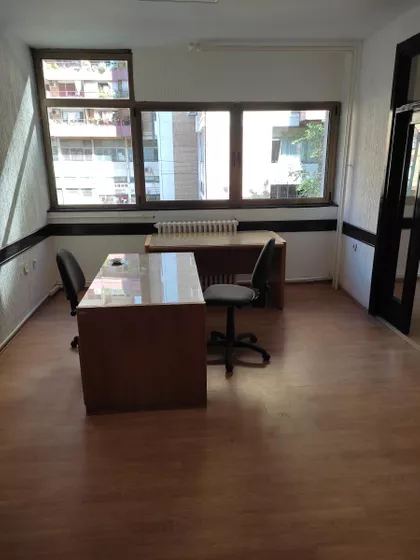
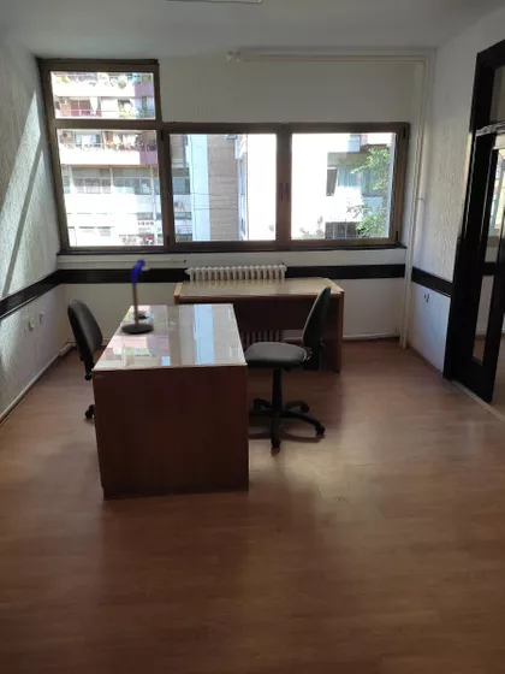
+ desk lamp (136, 292)
